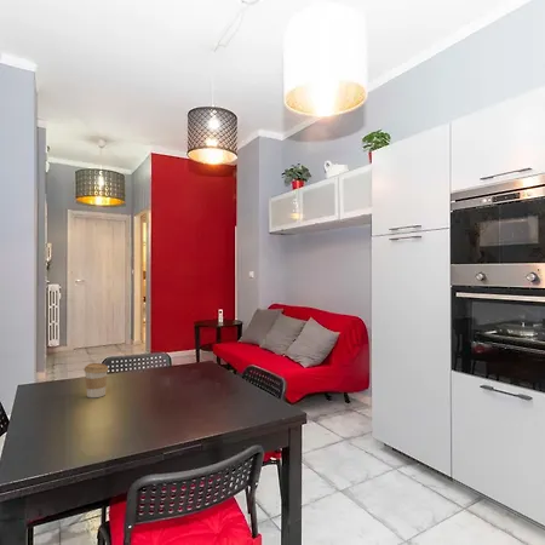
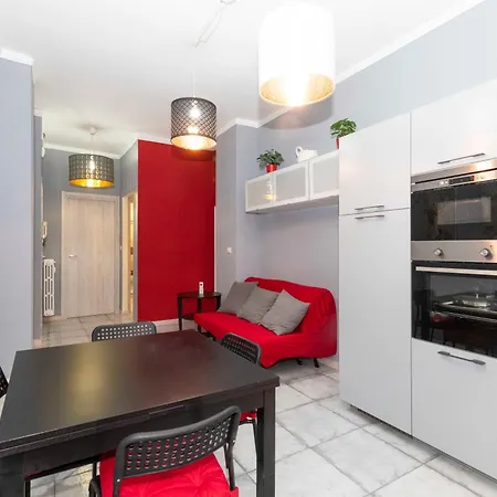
- coffee cup (96, 379)
